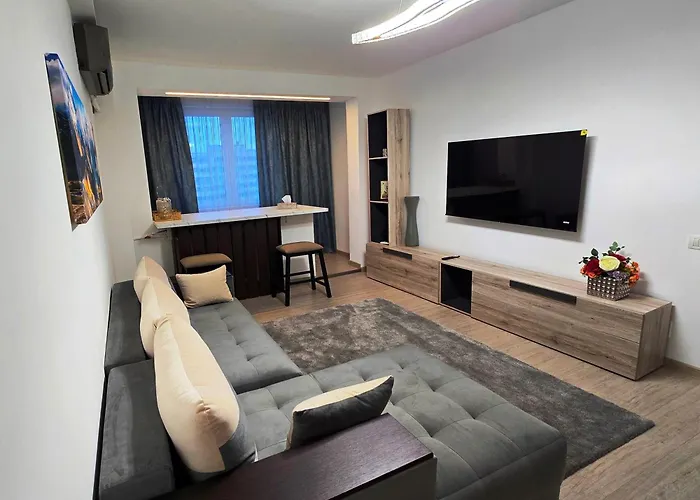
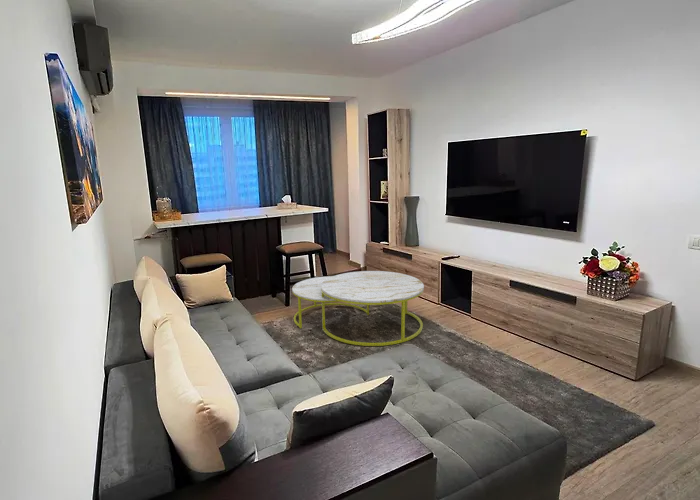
+ coffee table (355, 302)
